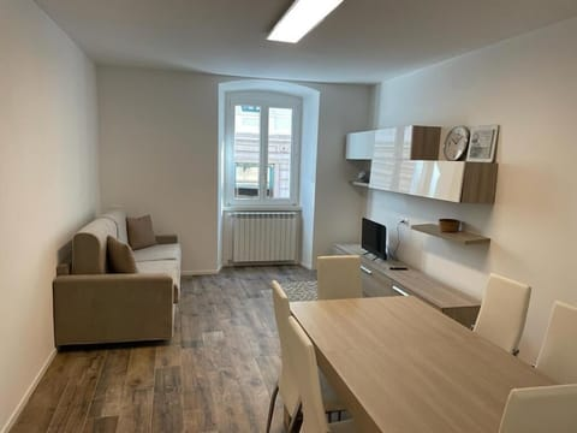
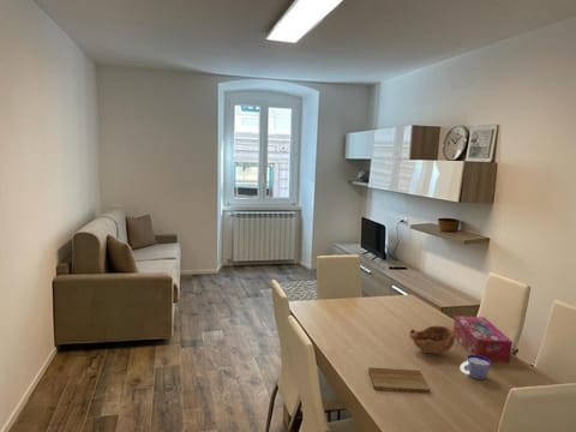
+ cutting board (397, 379)
+ cup (474, 367)
+ tissue box (480, 337)
+ bowl (431, 341)
